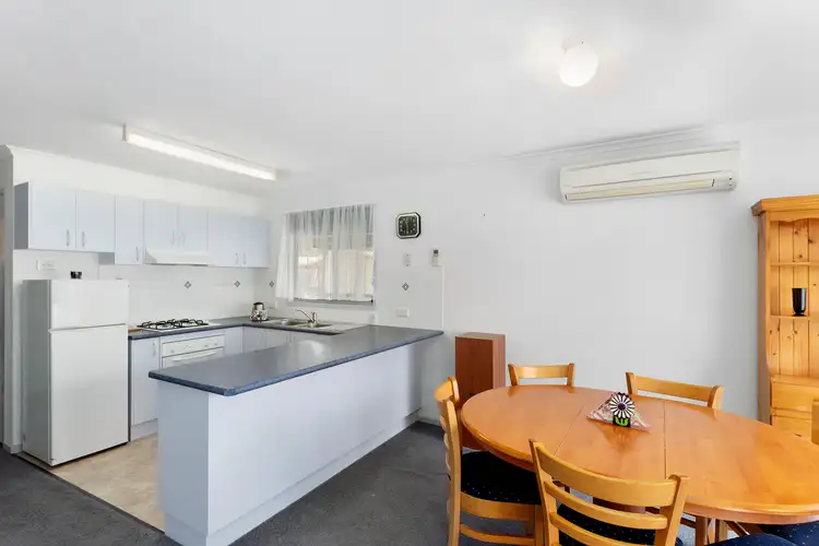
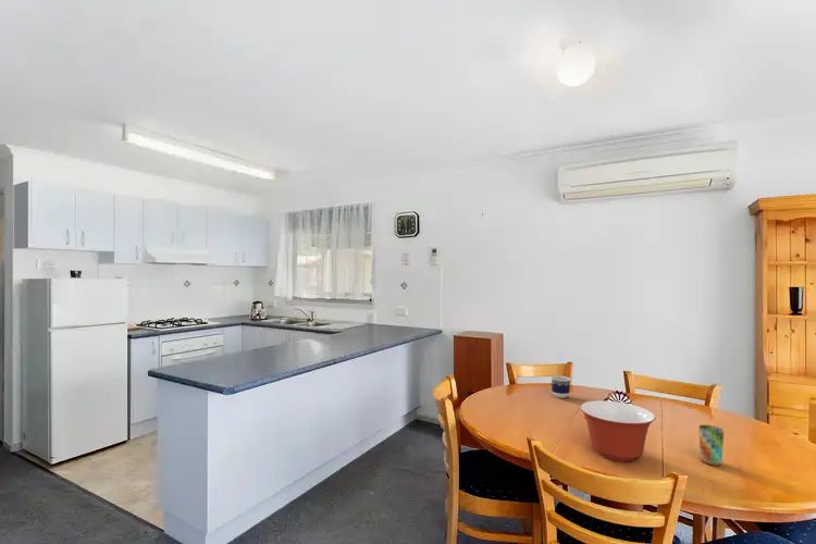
+ cup (561, 386)
+ mixing bowl (616, 432)
+ cup (710, 445)
